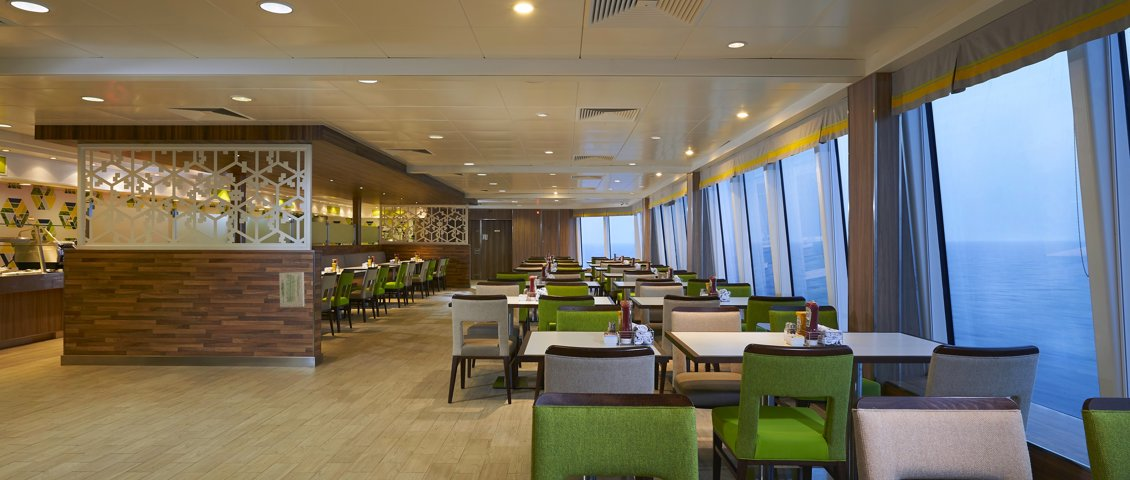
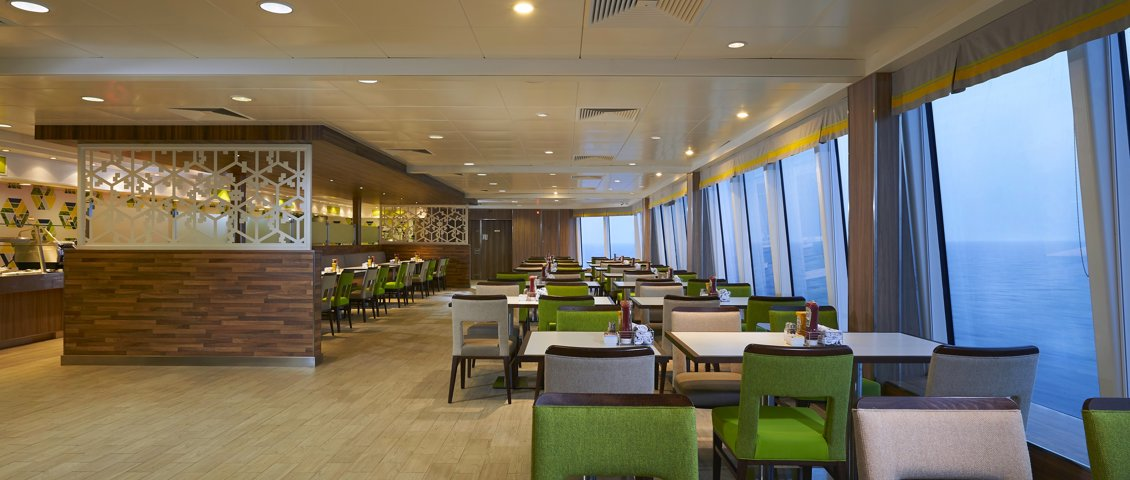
- wall art (291, 289)
